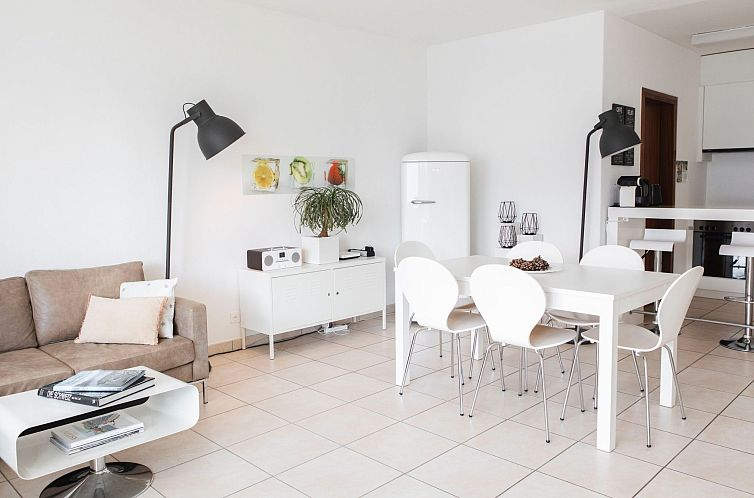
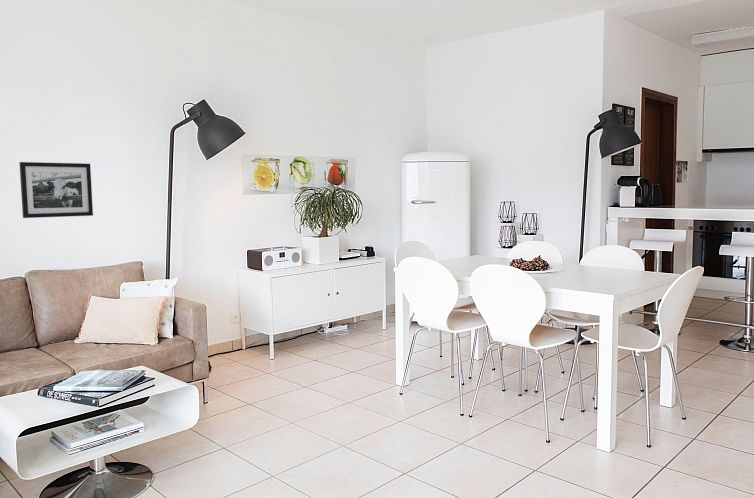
+ picture frame (57, 189)
